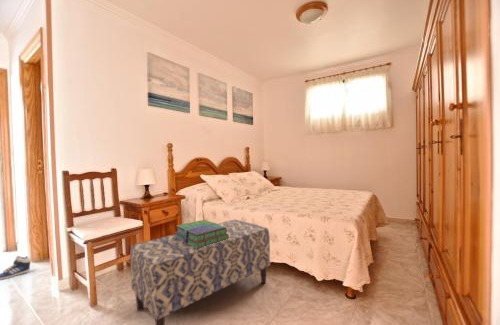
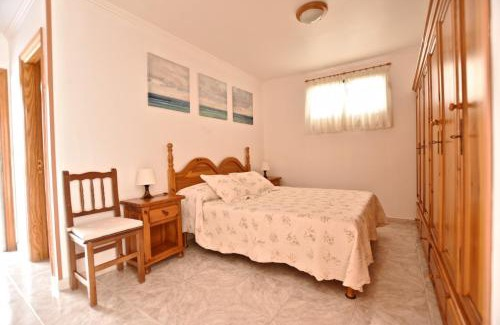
- stack of books (201, 231)
- bench (206, 265)
- sneaker (13, 266)
